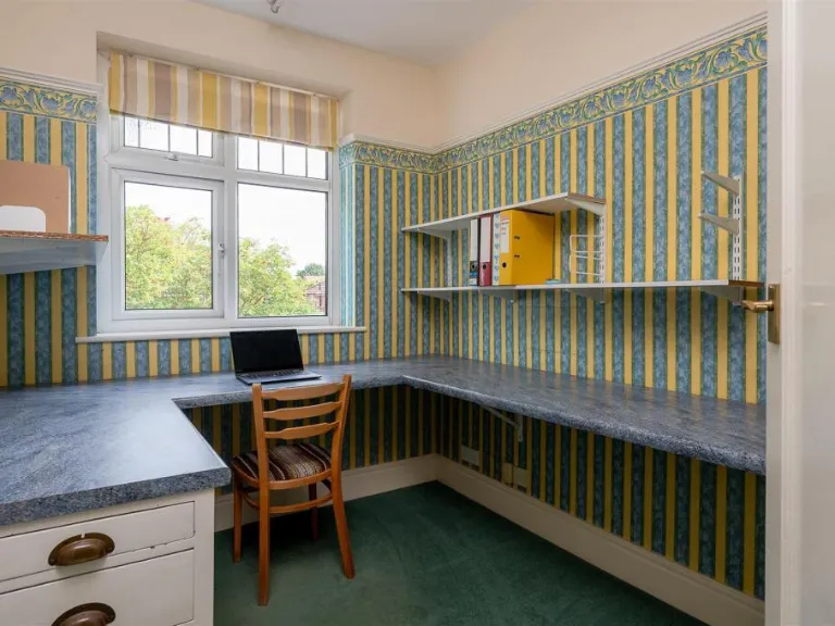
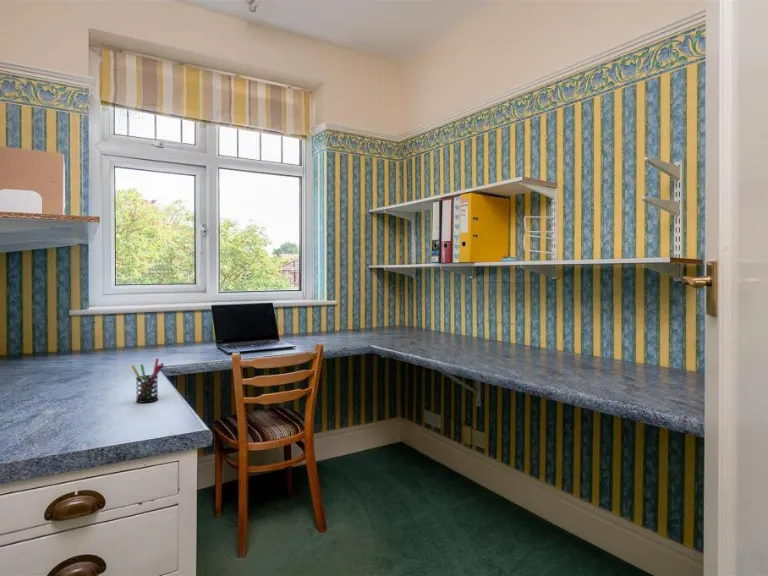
+ pen holder (147, 379)
